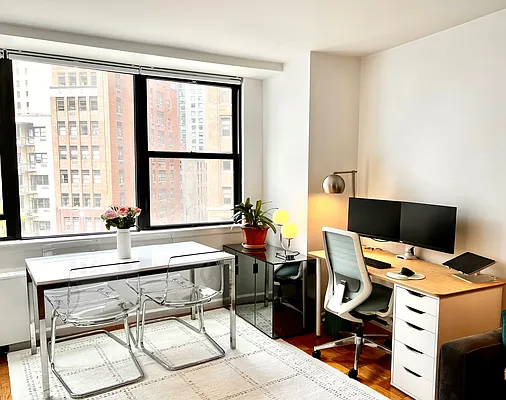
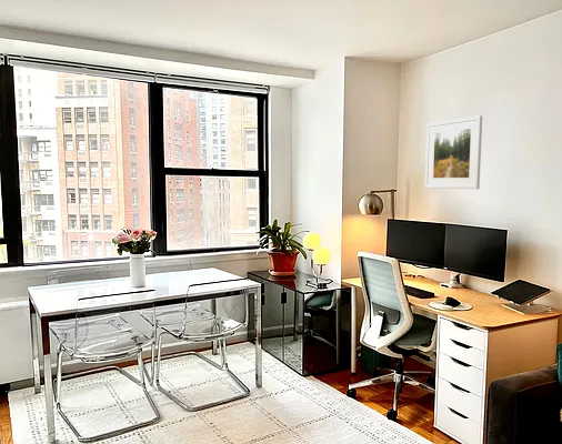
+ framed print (451, 154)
